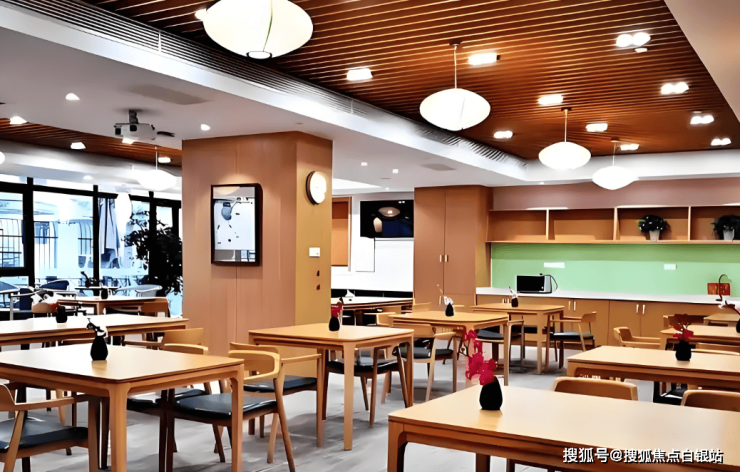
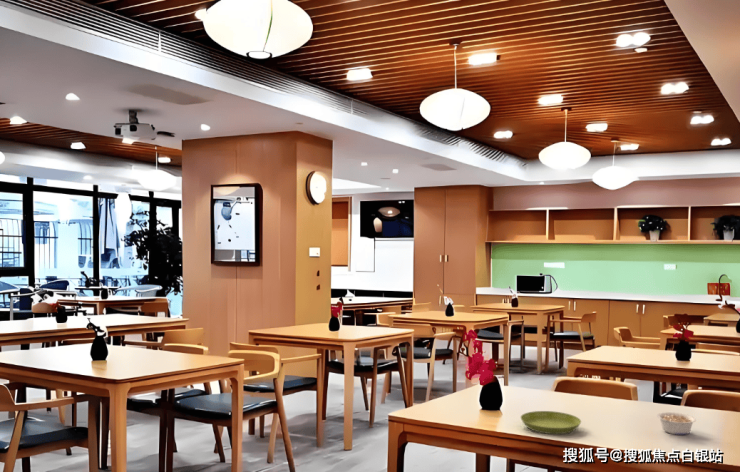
+ legume (676, 423)
+ saucer (550, 423)
